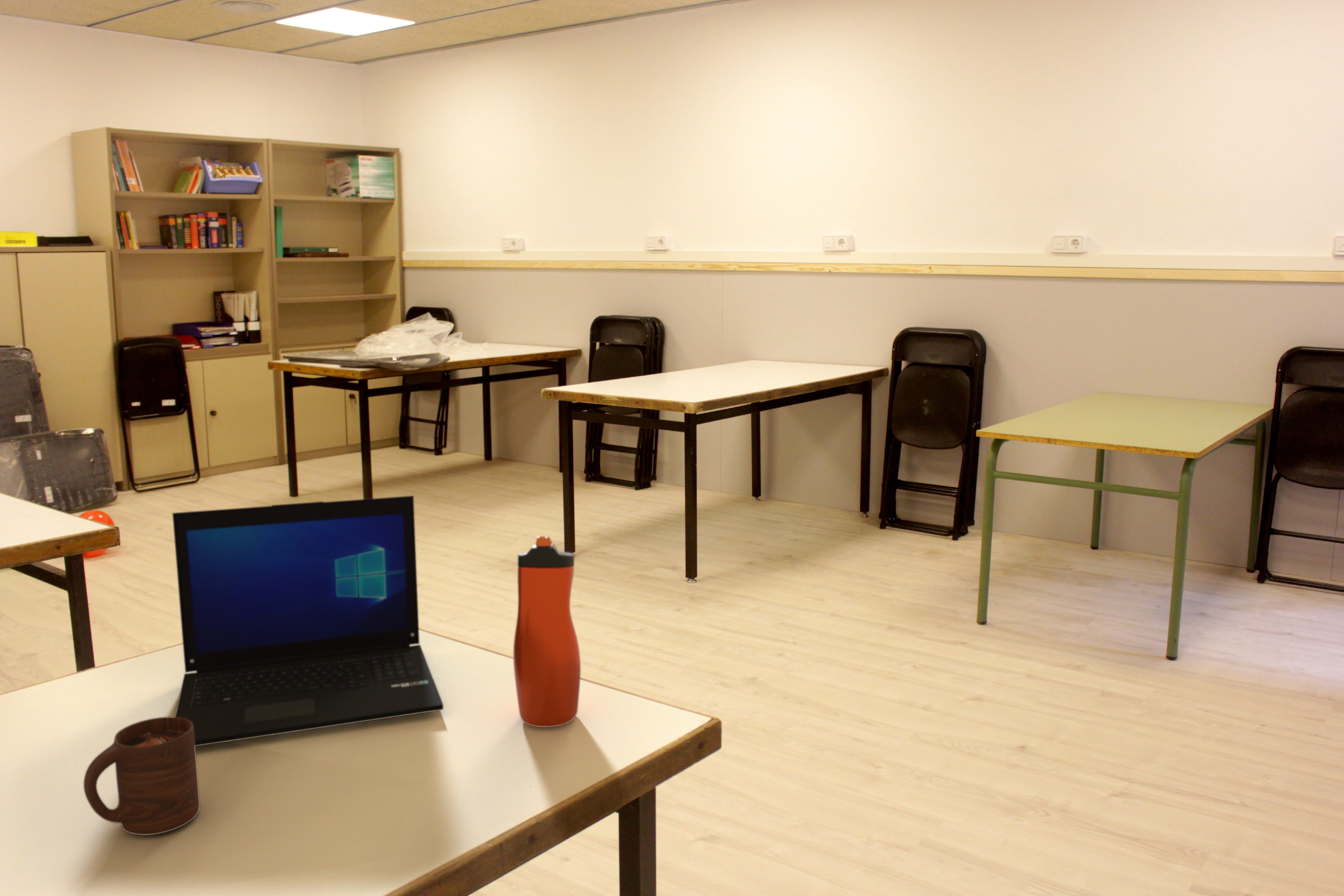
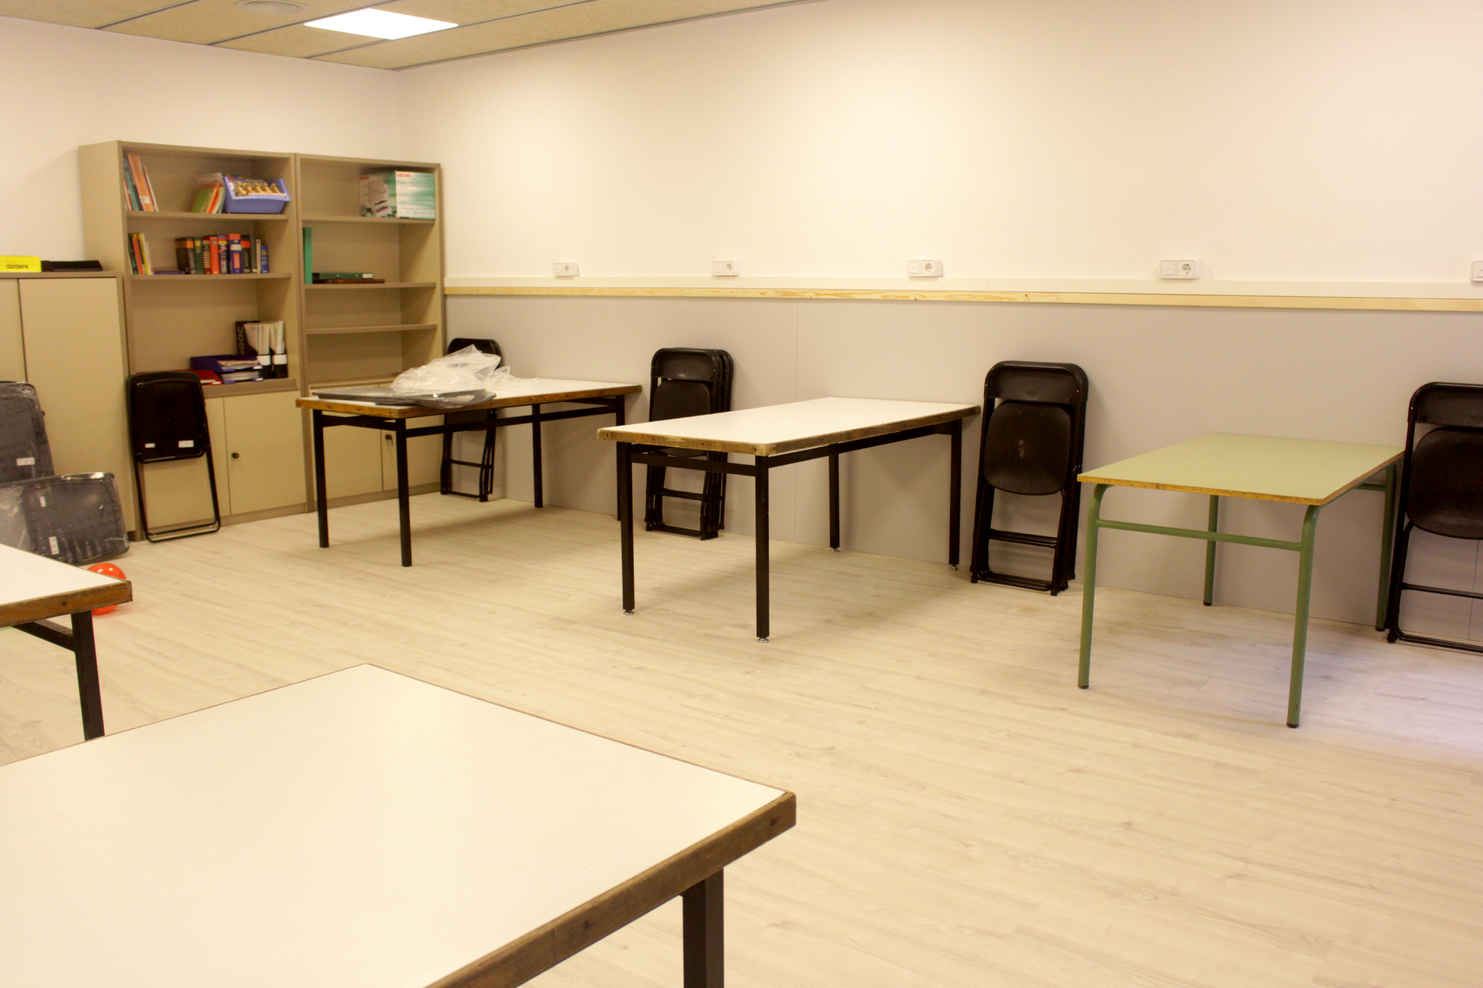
- water bottle (547, 627)
- cup (148, 781)
- laptop (304, 610)
